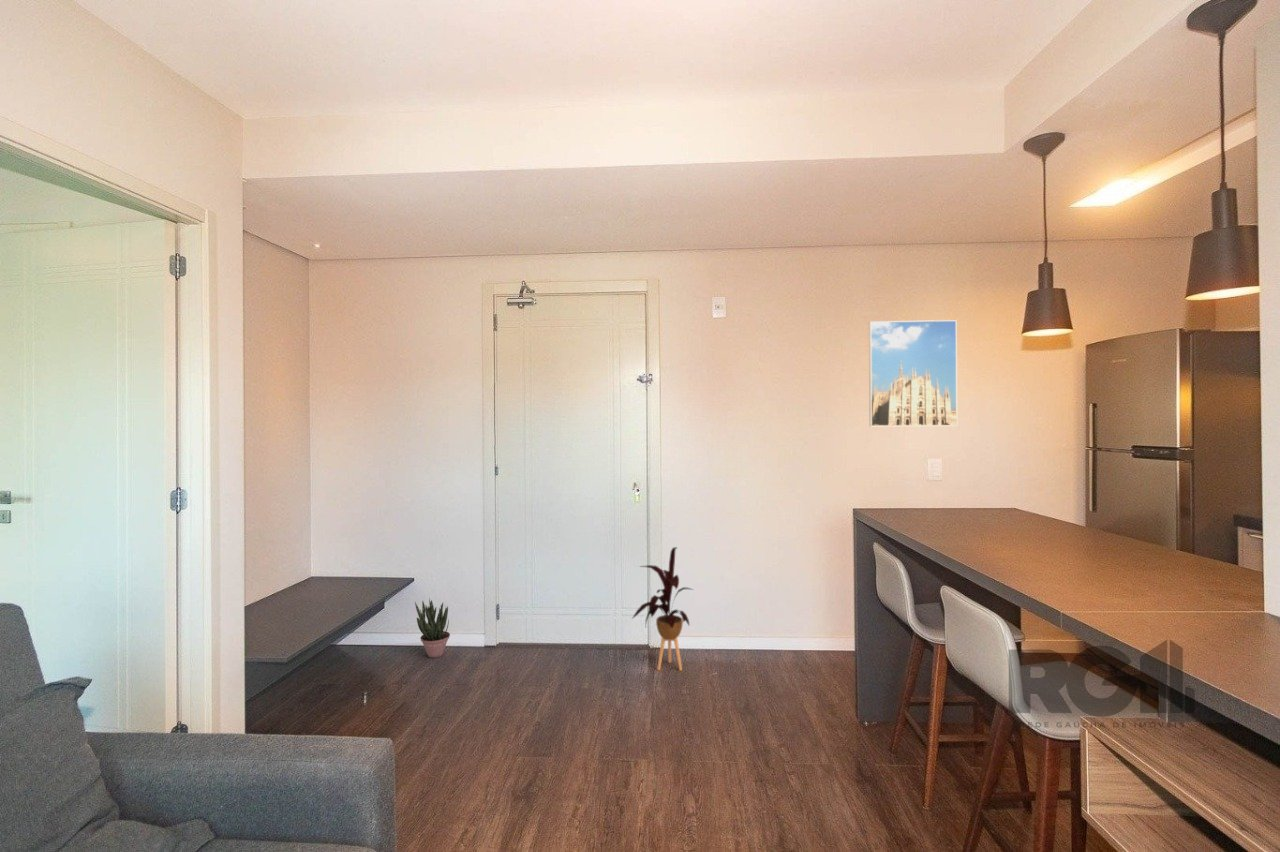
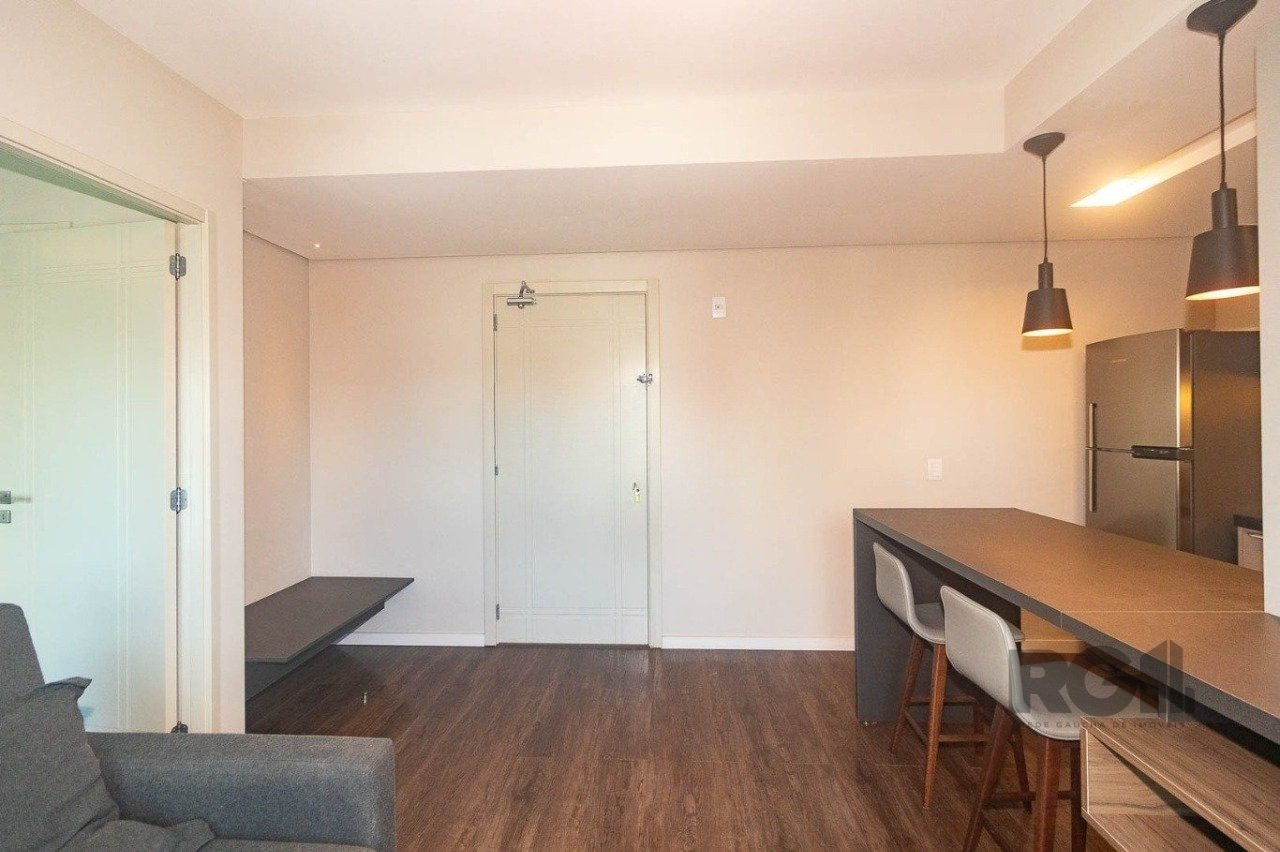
- potted plant (432, 627)
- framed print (912, 373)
- house plant (662, 606)
